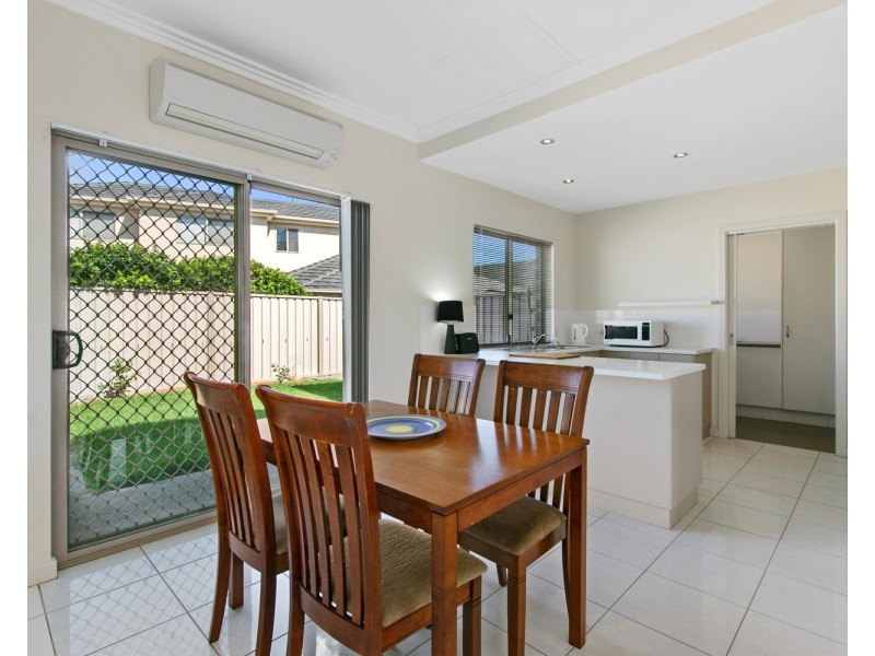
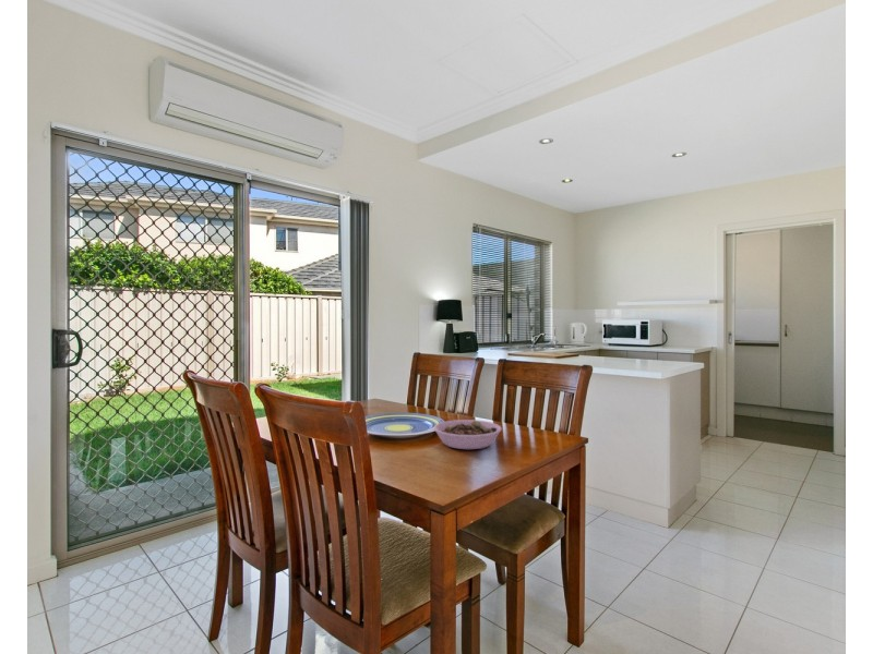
+ bowl (467, 433)
